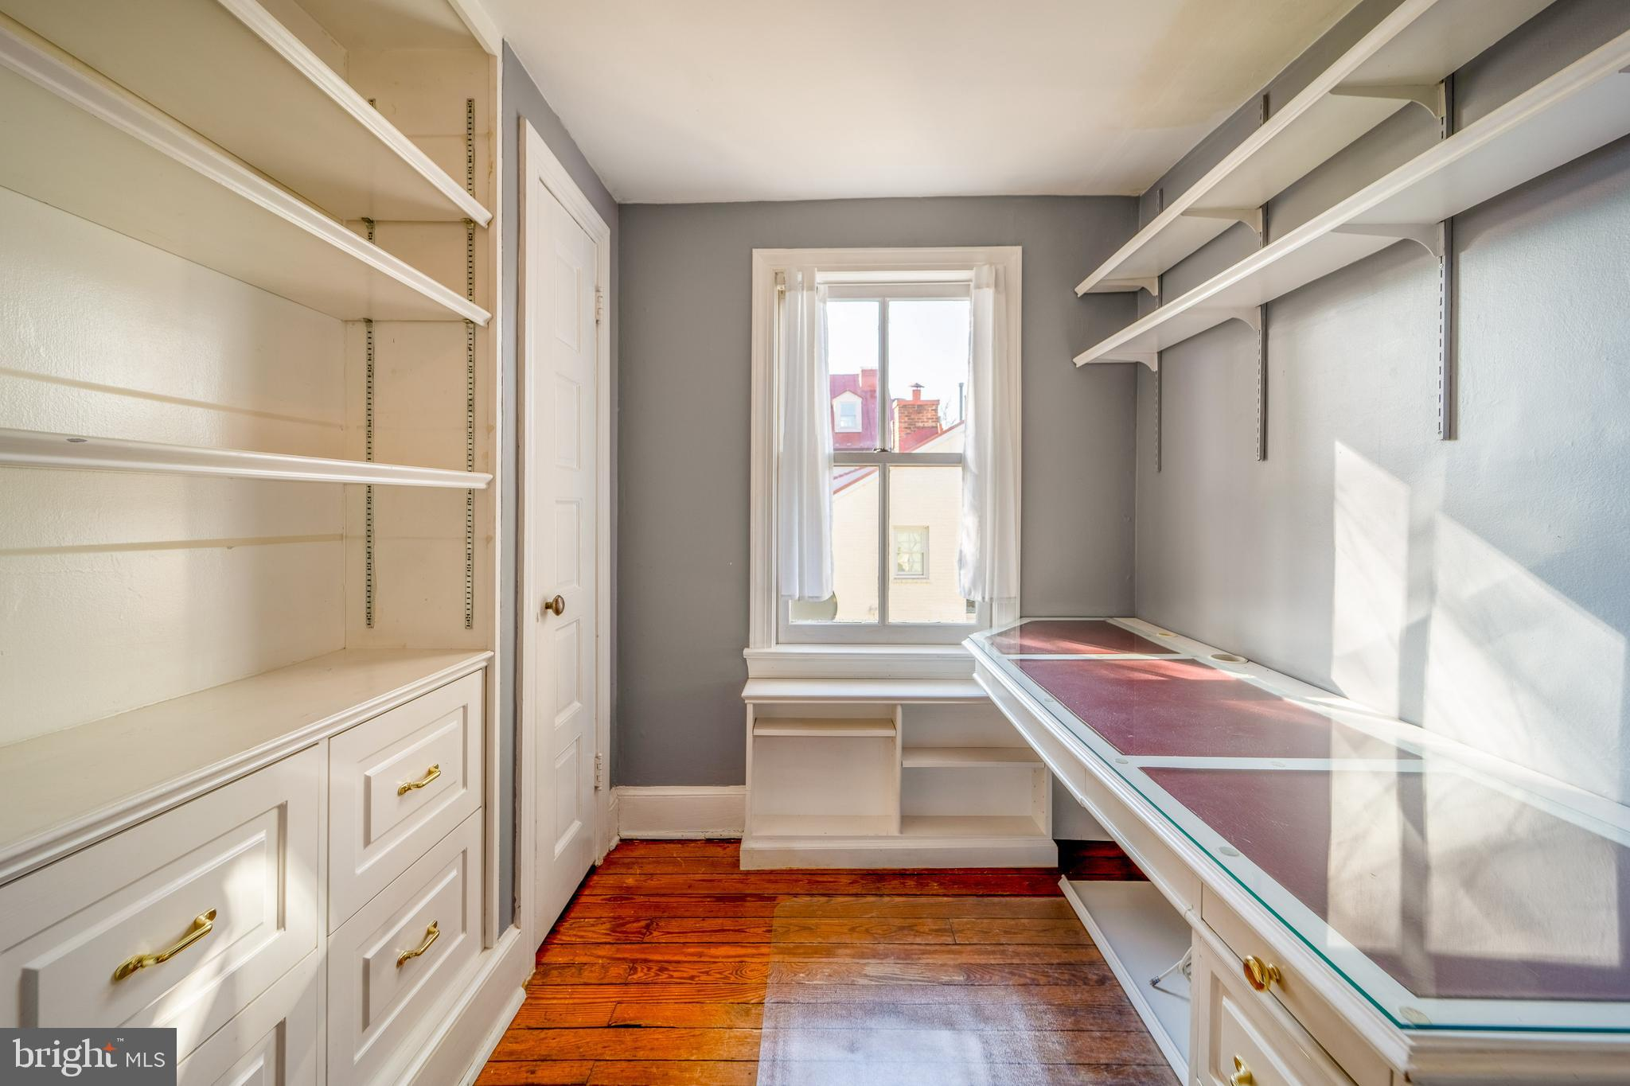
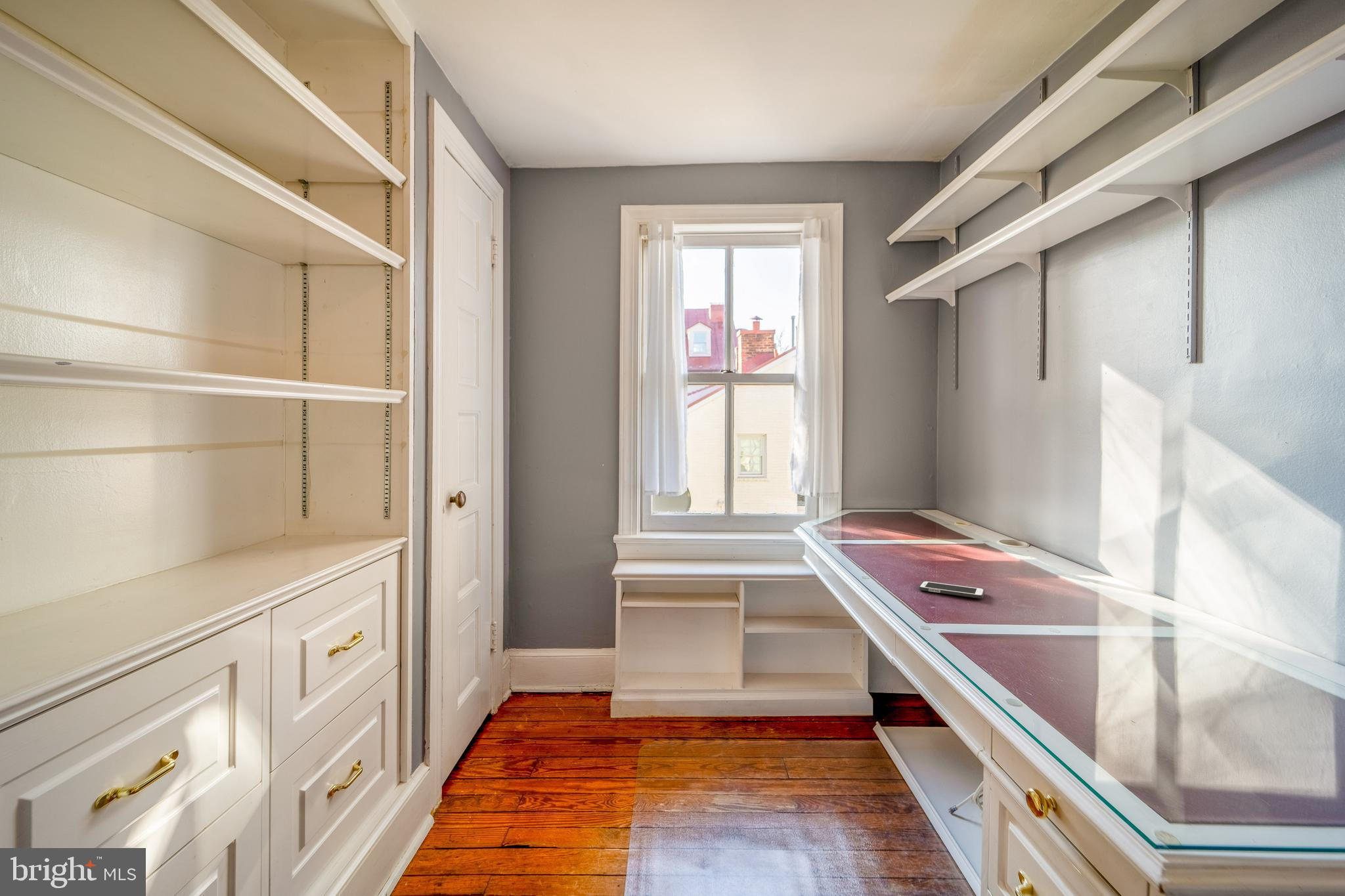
+ cell phone (951, 589)
